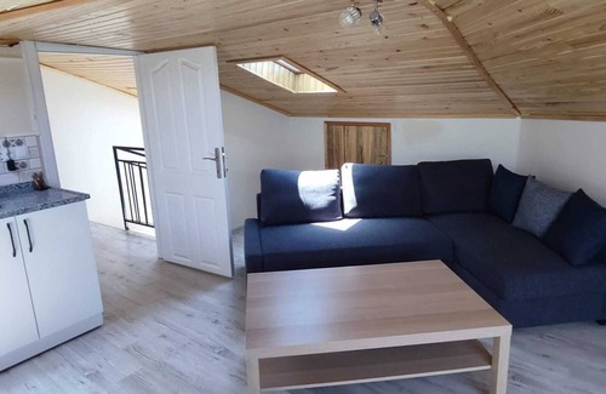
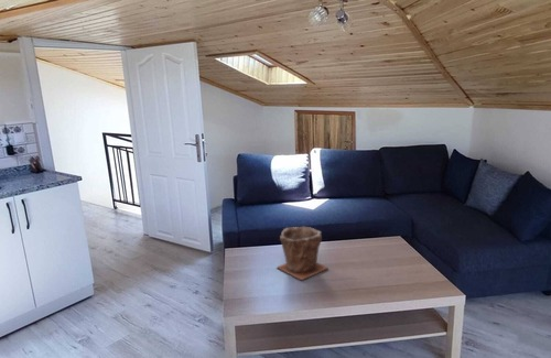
+ plant pot (302, 249)
